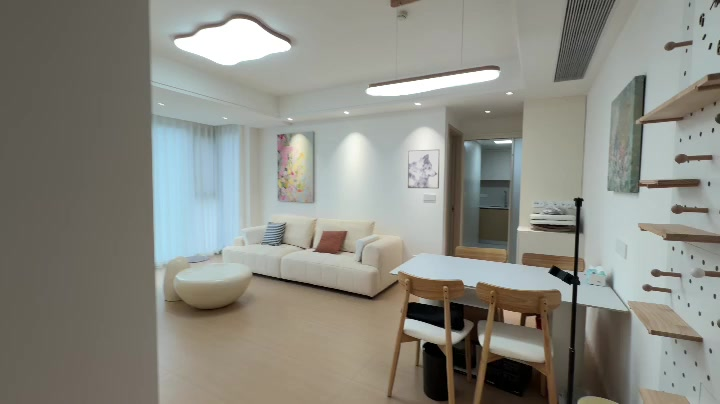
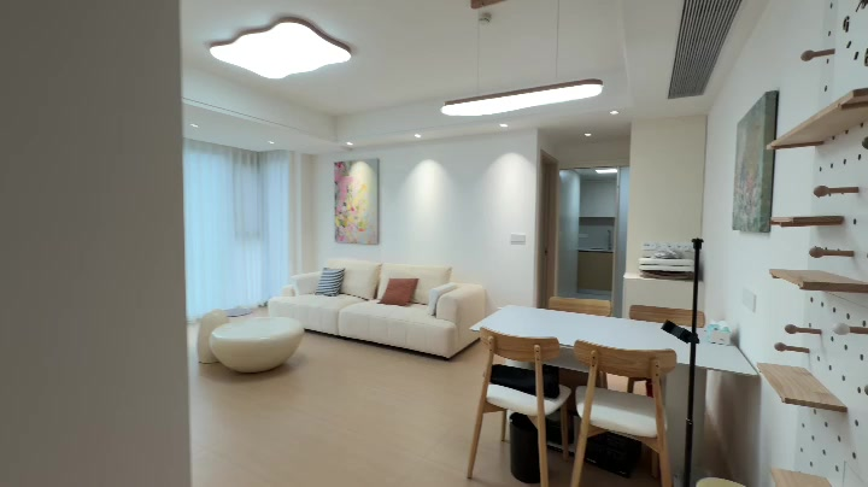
- wall art (423, 169)
